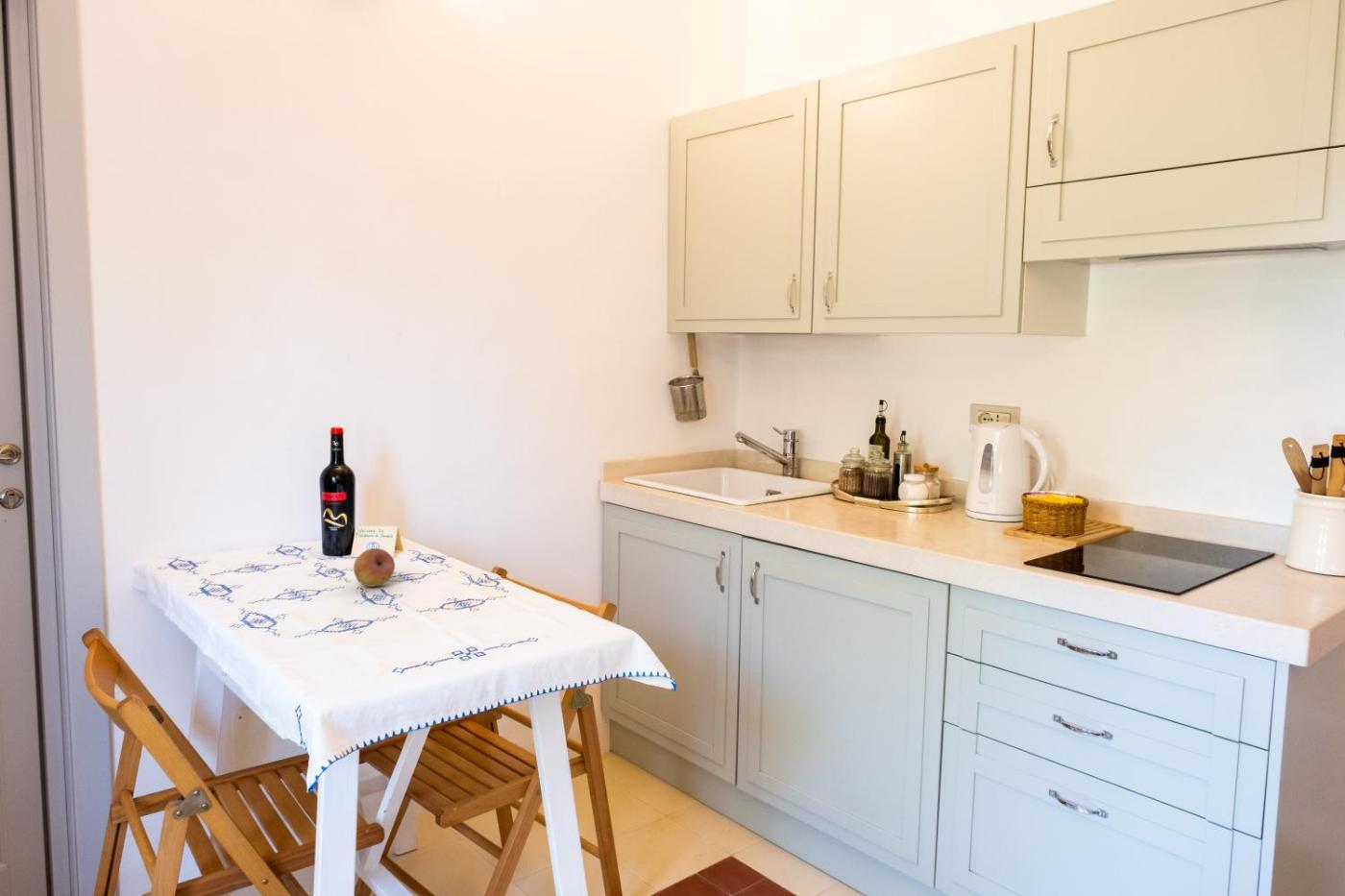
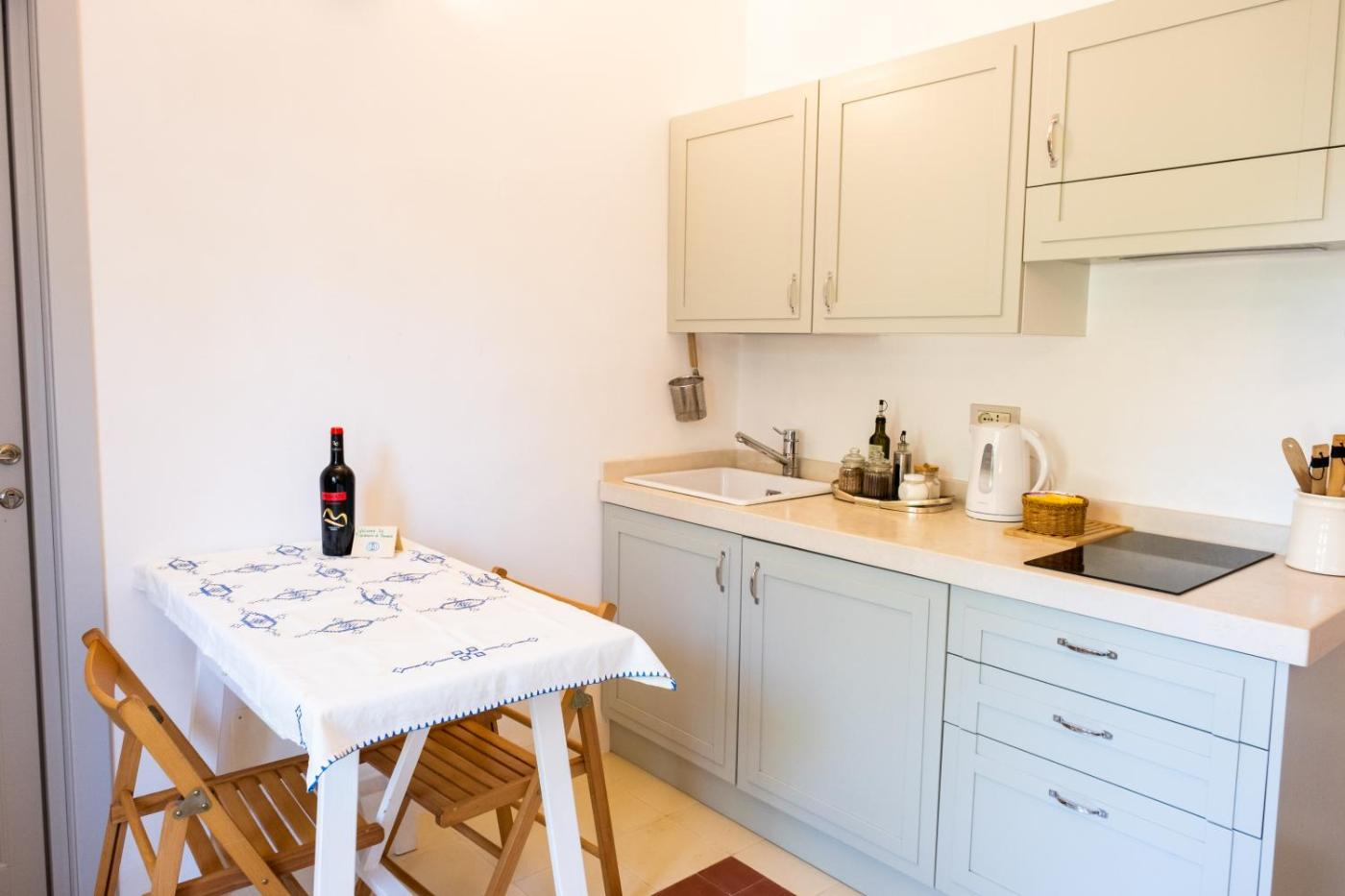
- fruit (374, 567)
